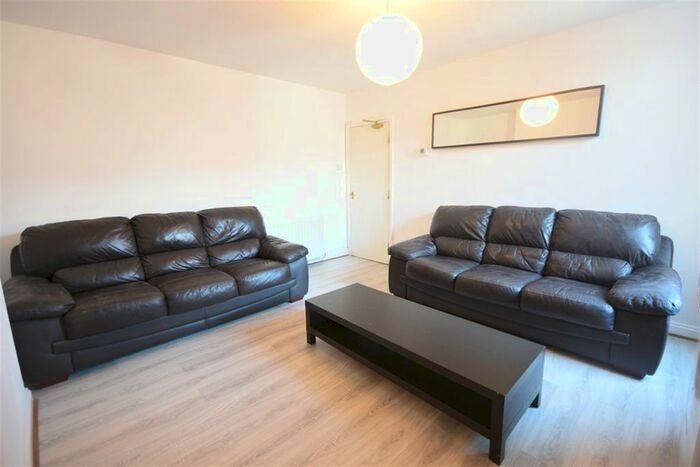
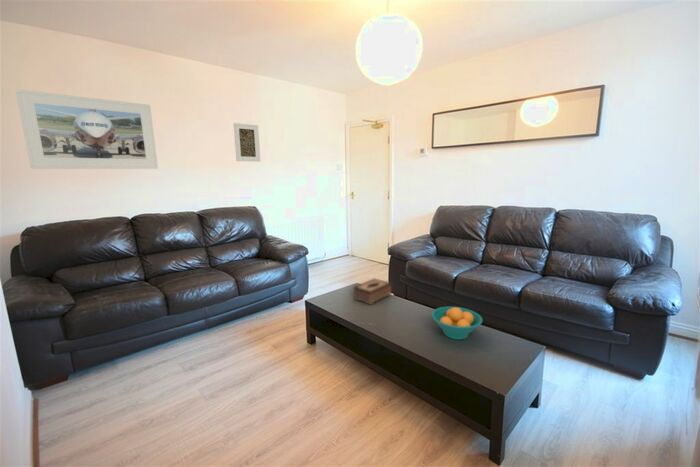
+ tissue box (372, 290)
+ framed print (95, 134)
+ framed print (247, 143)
+ fruit bowl (456, 321)
